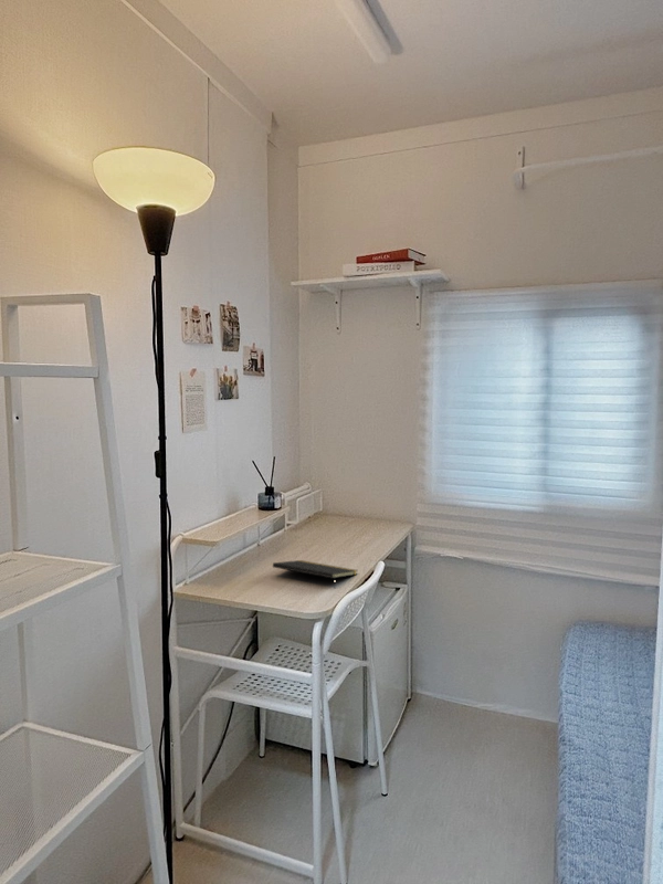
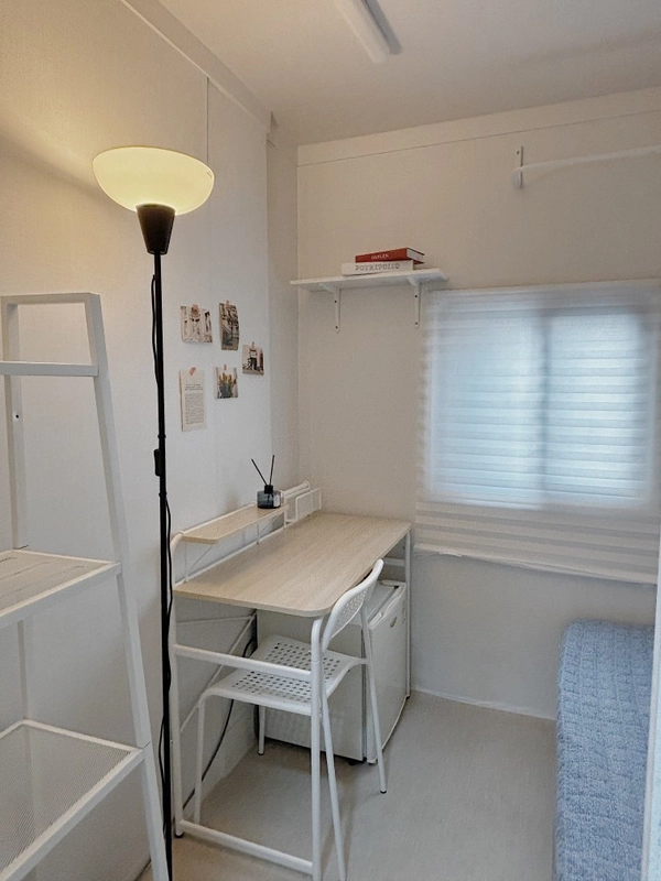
- notepad (315, 568)
